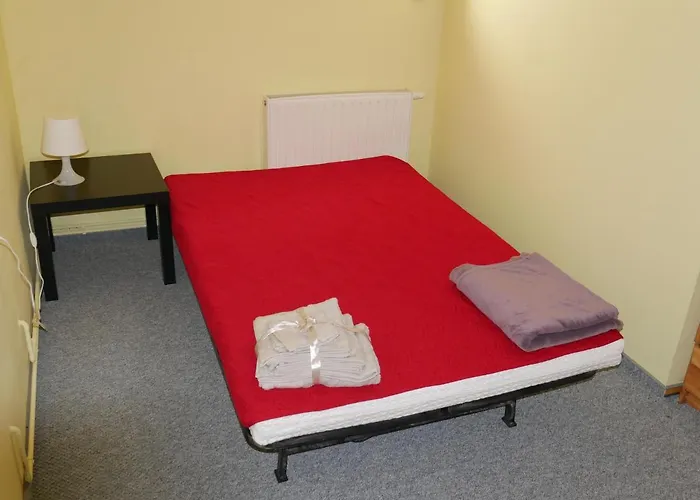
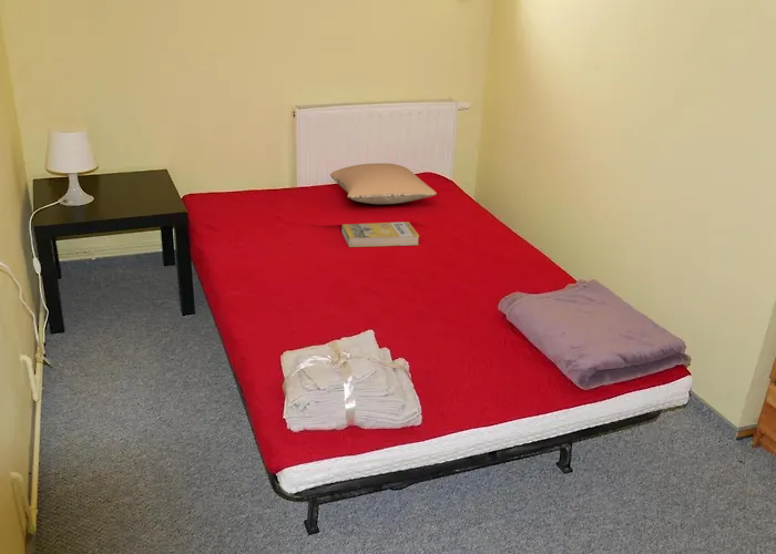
+ pillow (381, 184)
+ book (379, 234)
